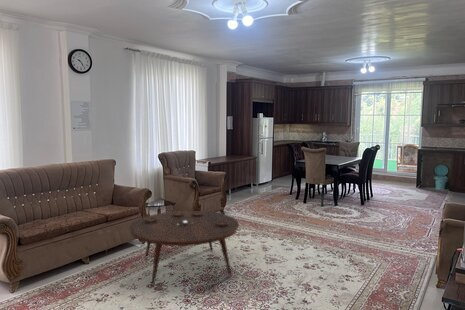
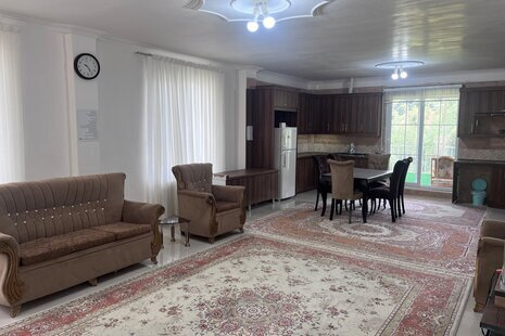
- coffee table (185, 243)
